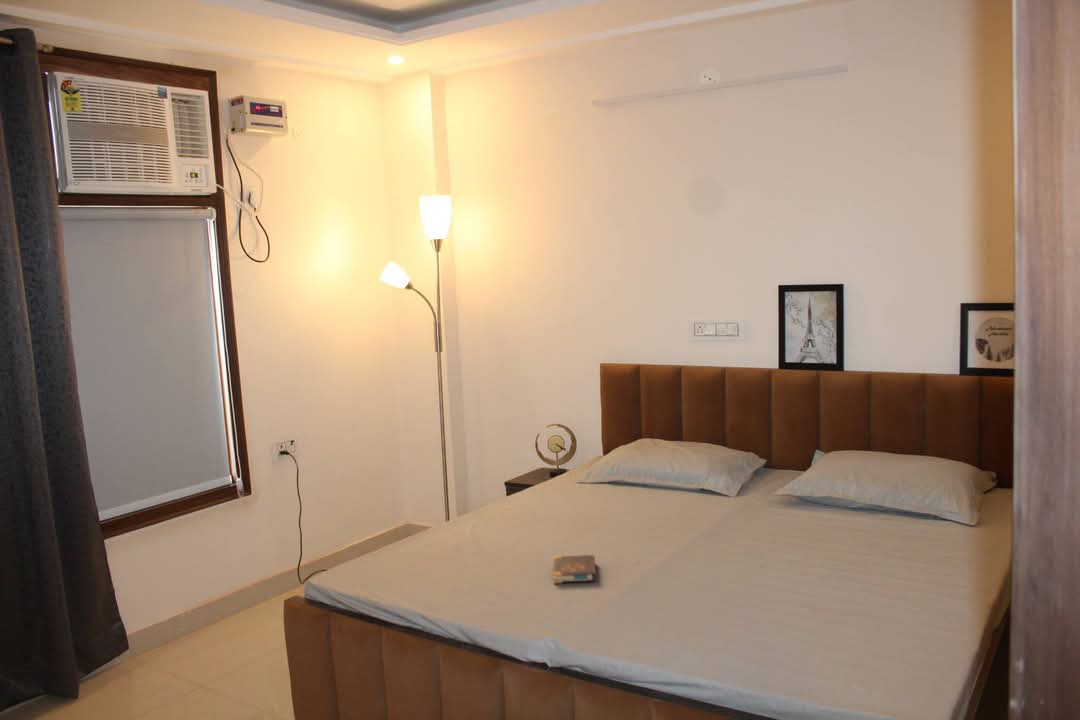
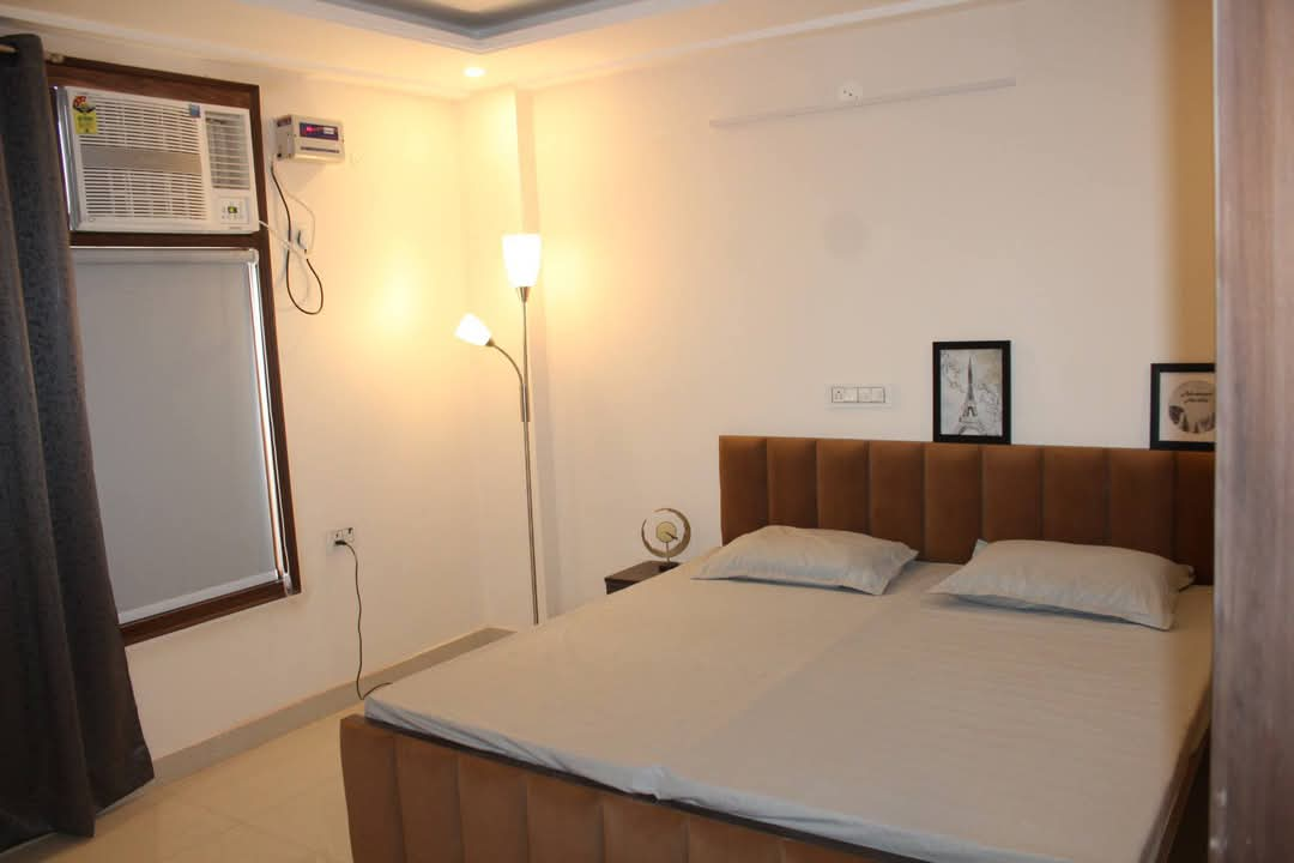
- book (574, 568)
